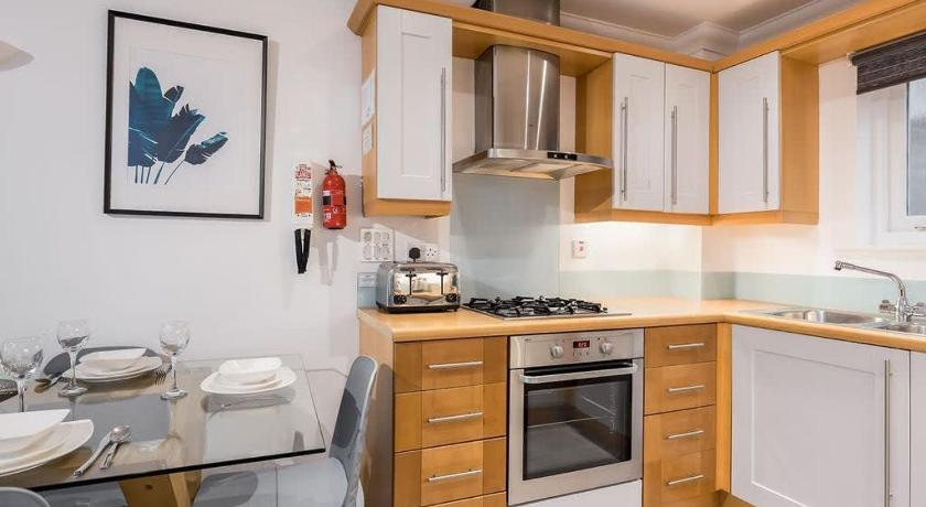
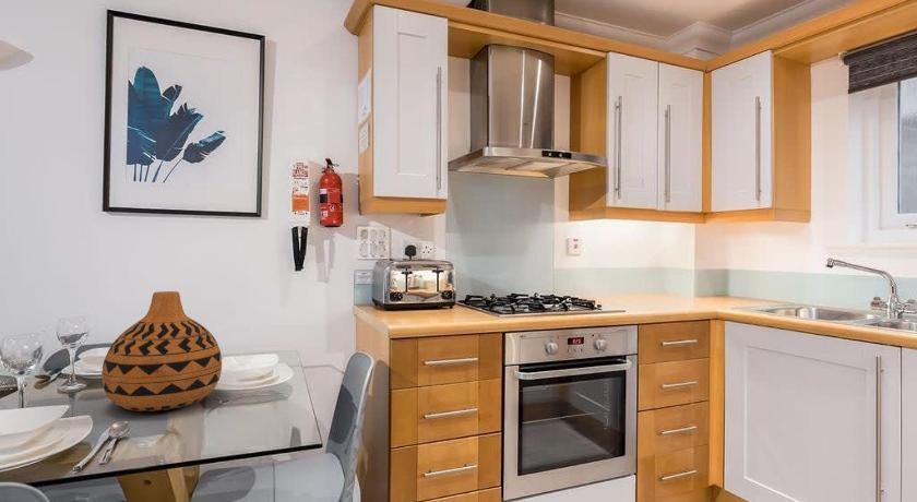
+ vase (165, 347)
